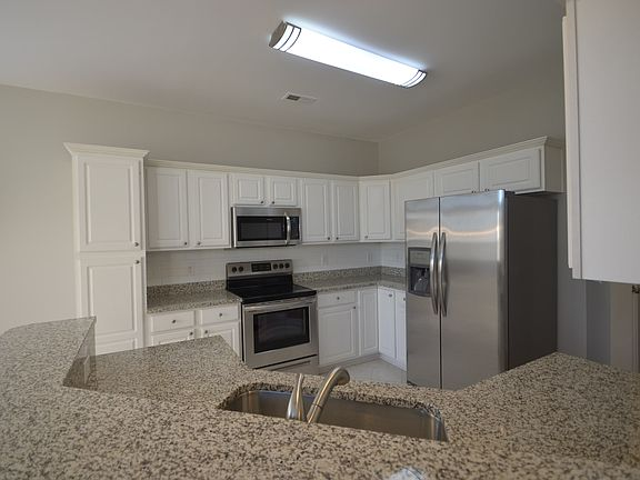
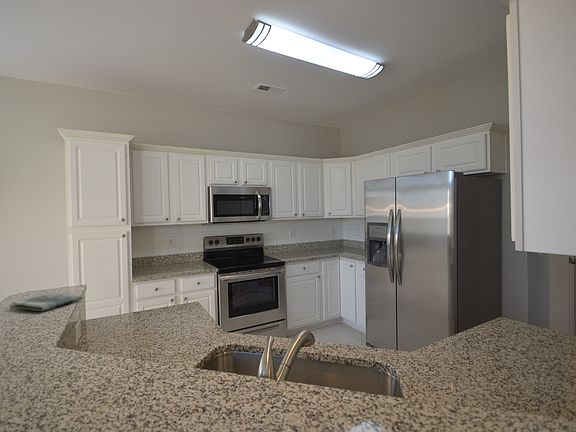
+ dish towel (47, 300)
